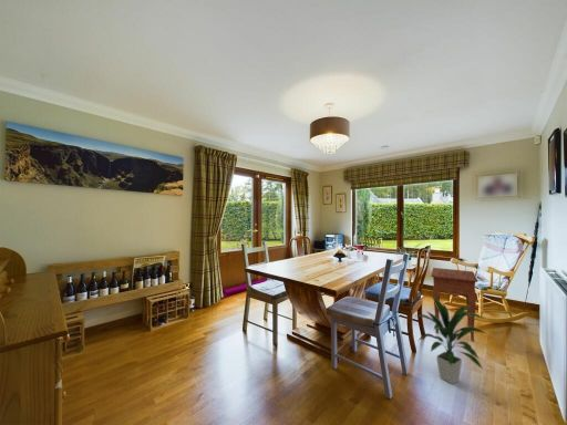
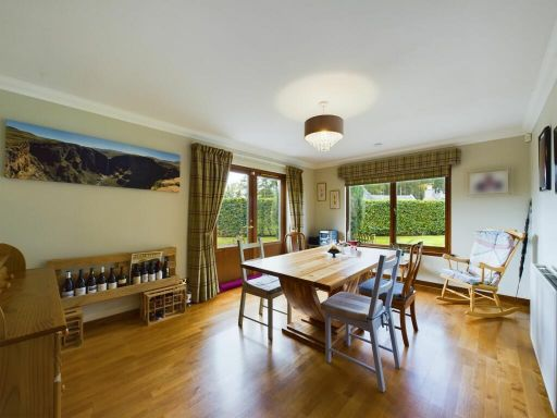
- indoor plant (452, 339)
- side table (453, 294)
